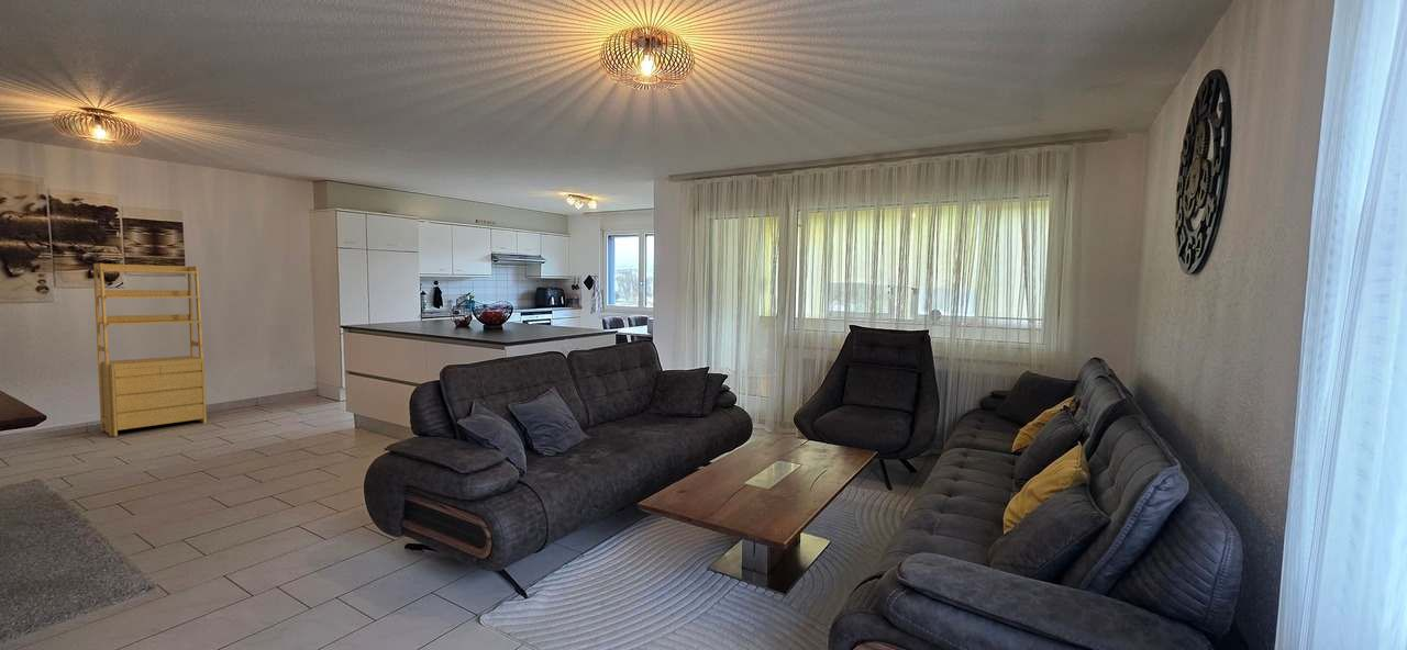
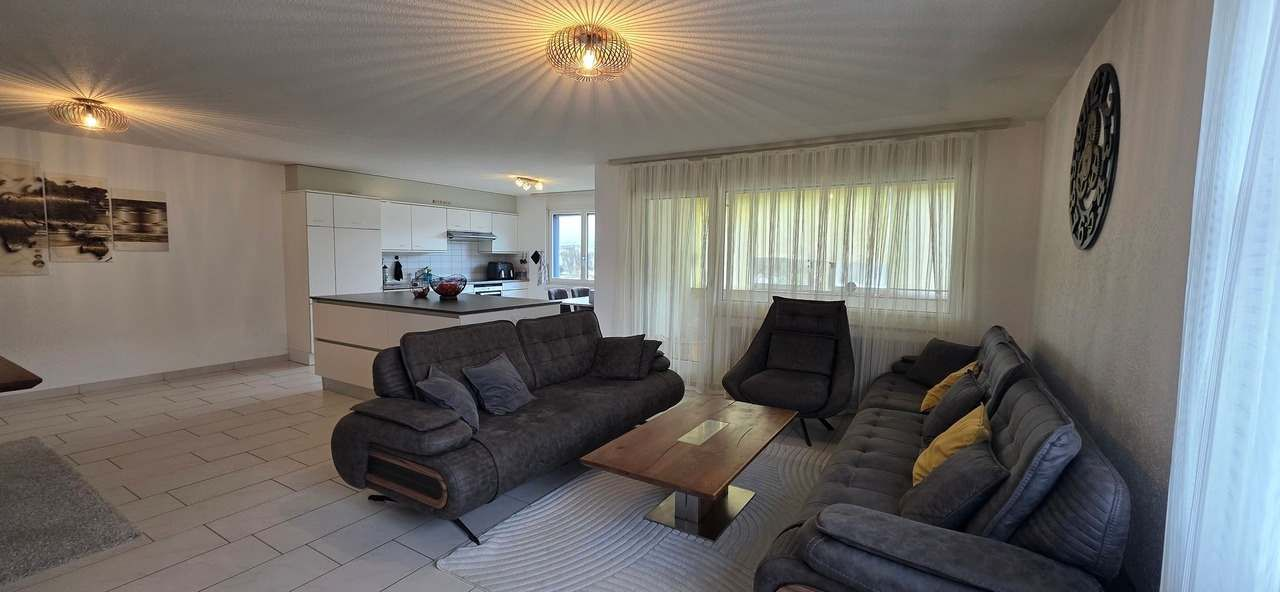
- shelving unit (153, 358)
